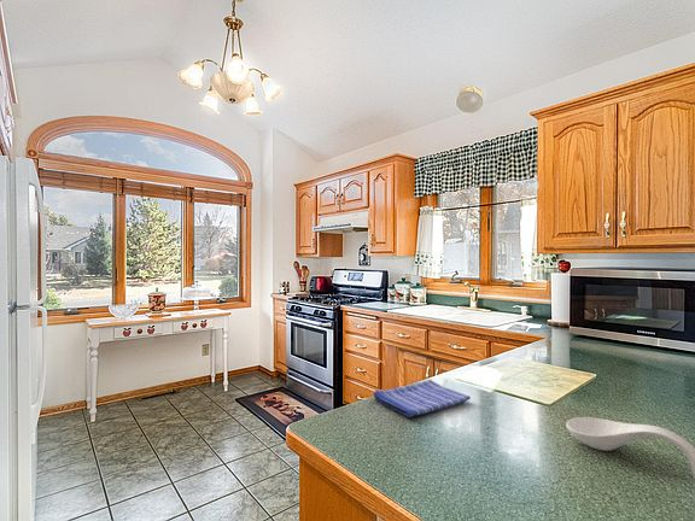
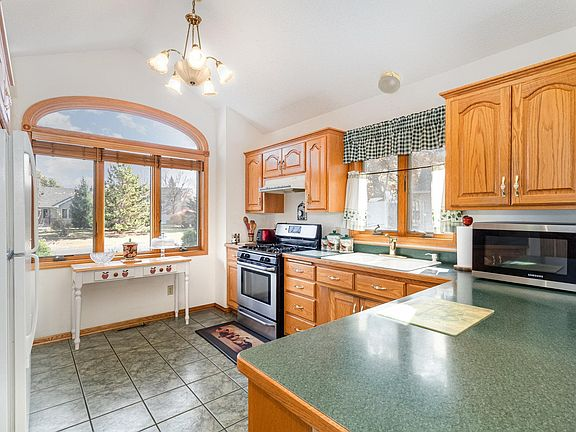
- spoon rest (627, 437)
- dish towel (420, 396)
